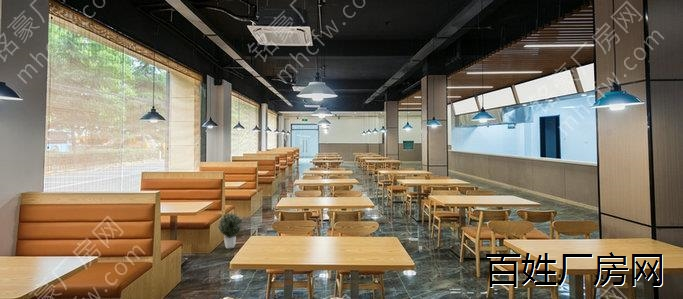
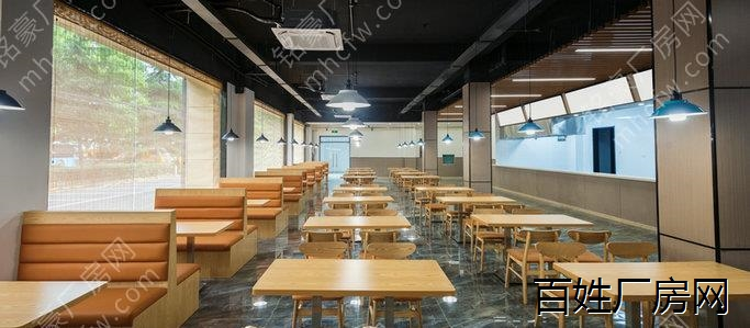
- potted plant (230, 230)
